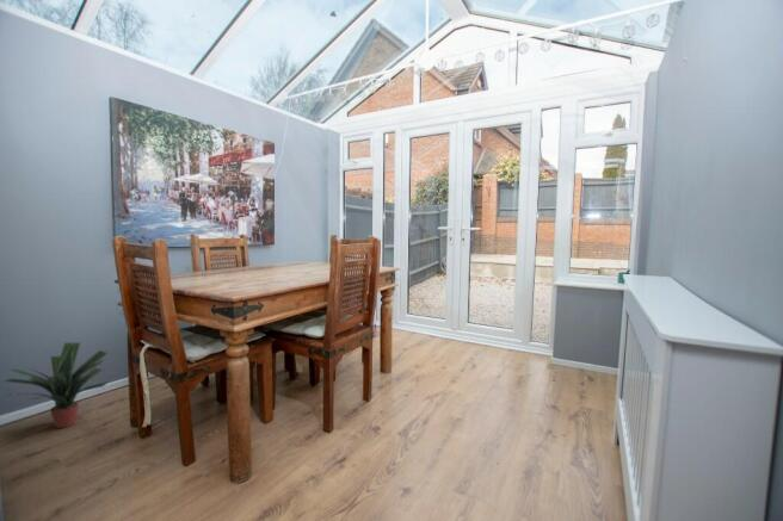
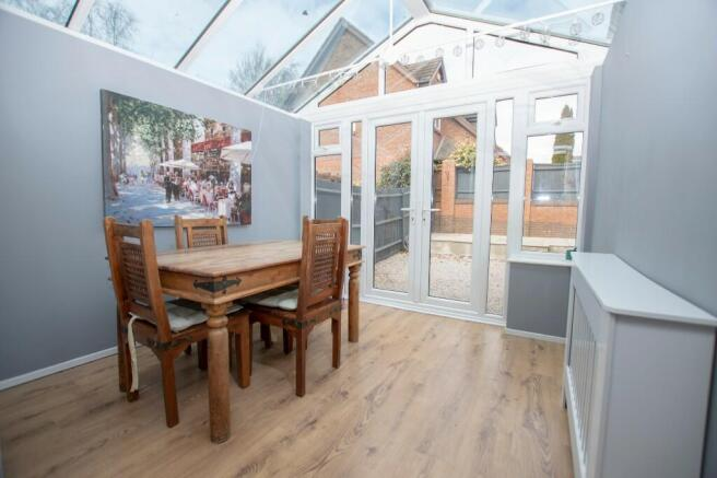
- potted plant (55, 385)
